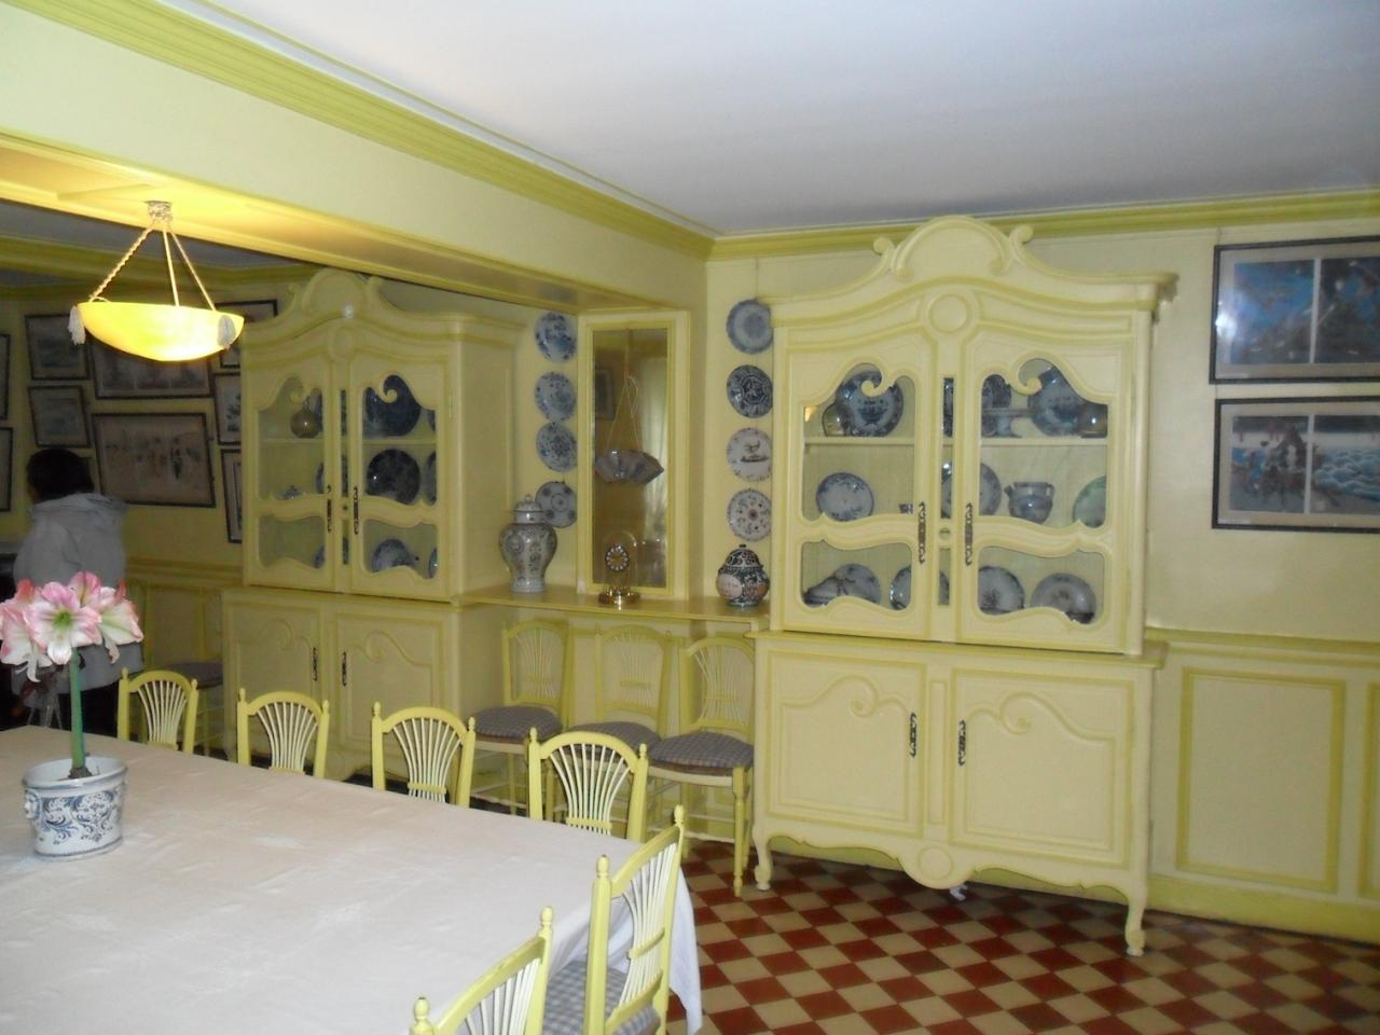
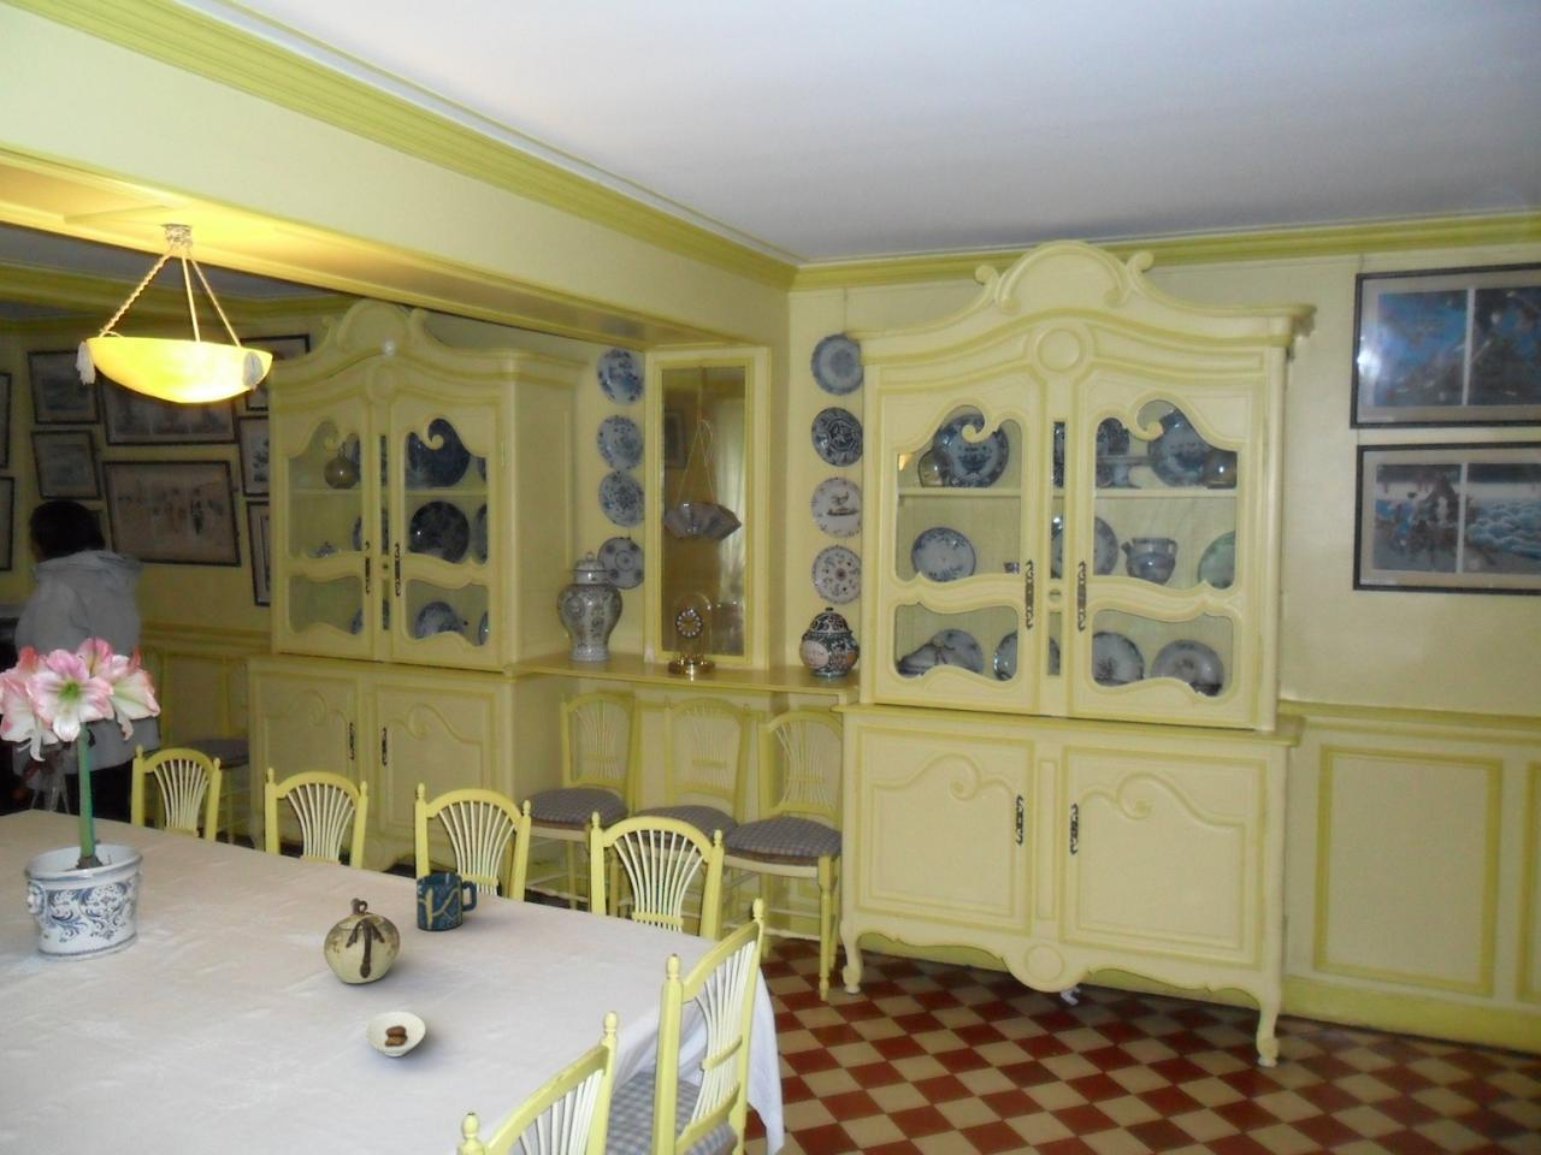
+ saucer (394, 1036)
+ cup (447, 899)
+ teapot (362, 937)
